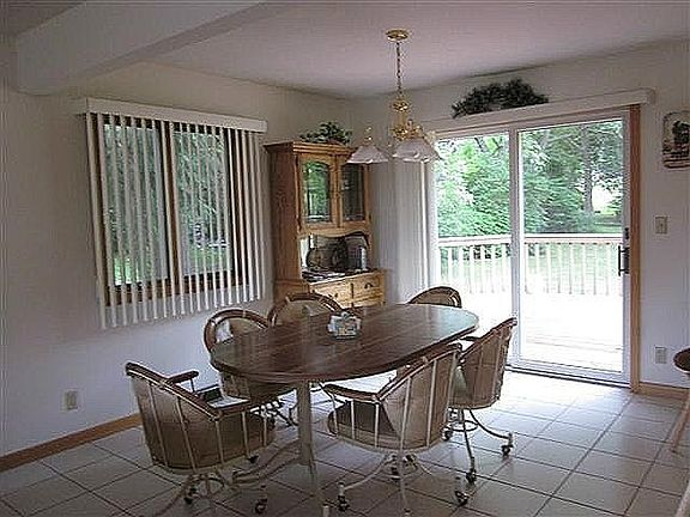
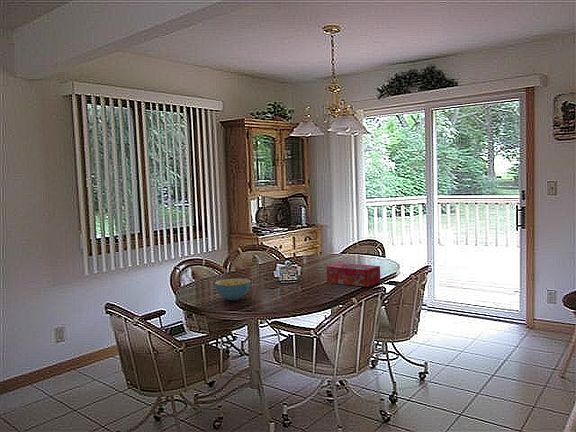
+ cereal bowl (233, 290)
+ tissue box (353, 274)
